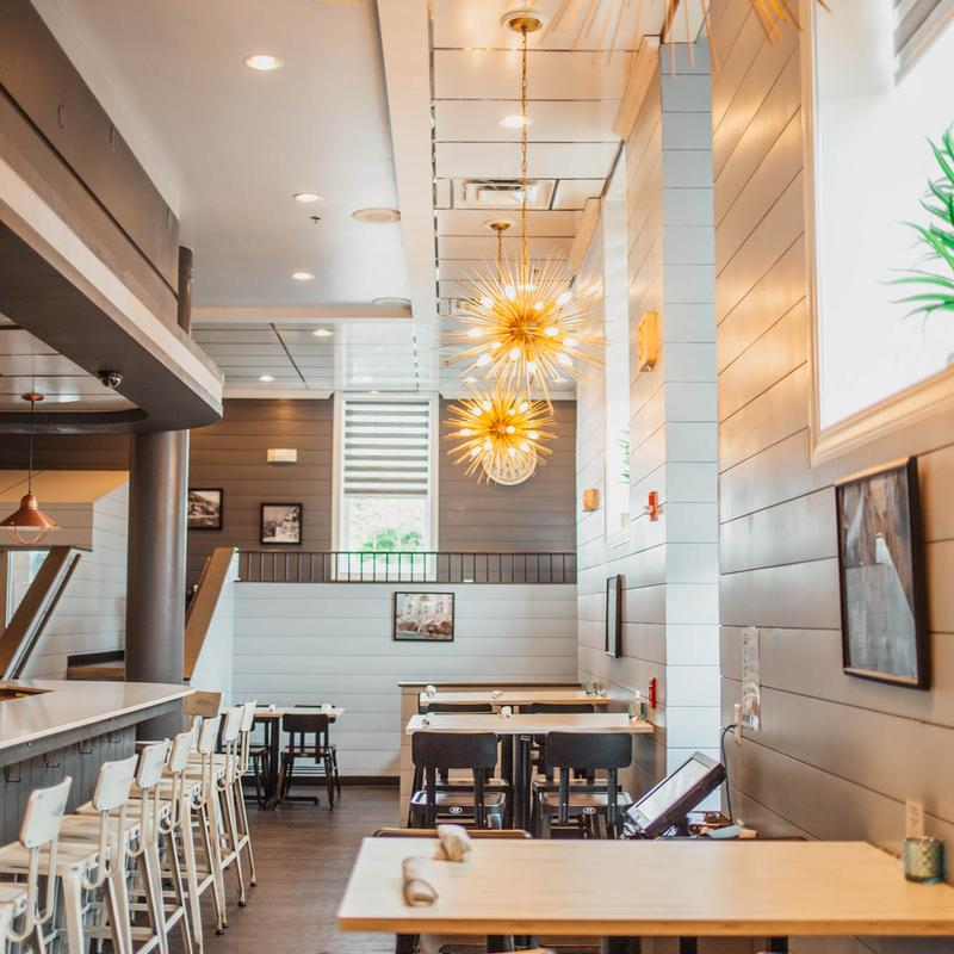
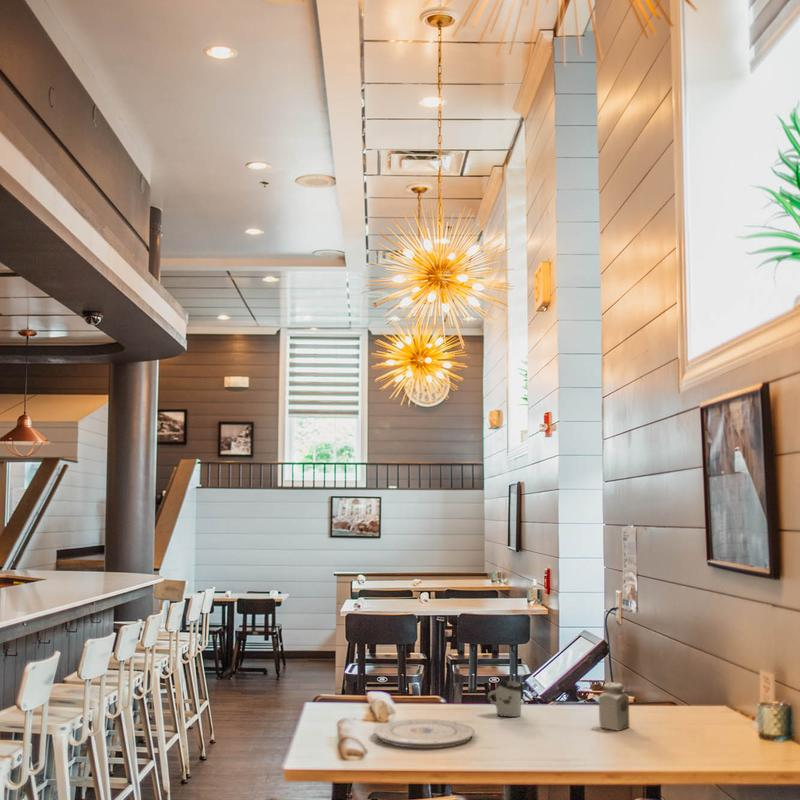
+ cup (504, 698)
+ salt shaker (613, 705)
+ plate (424, 733)
